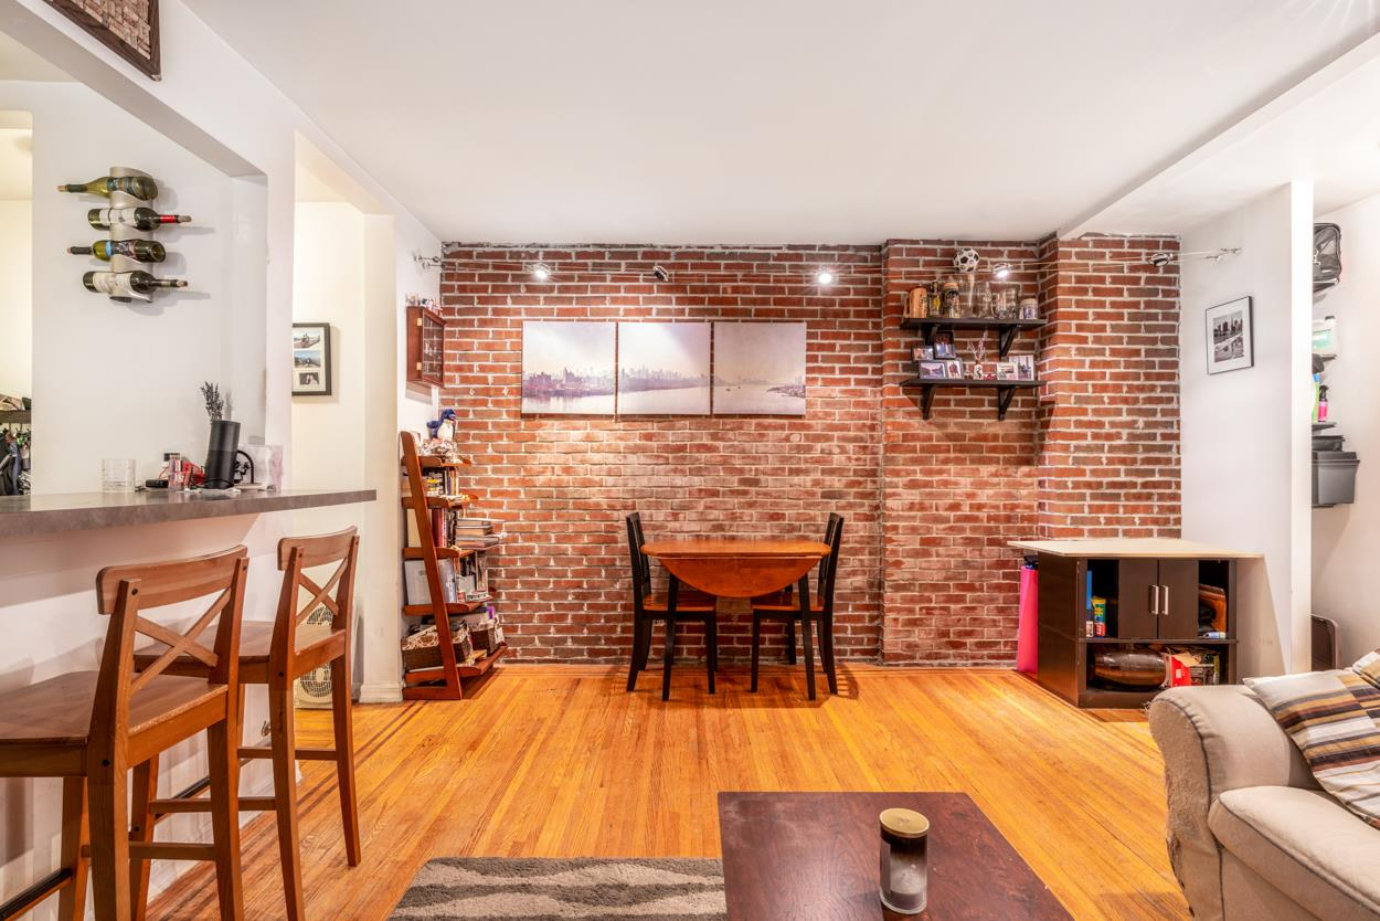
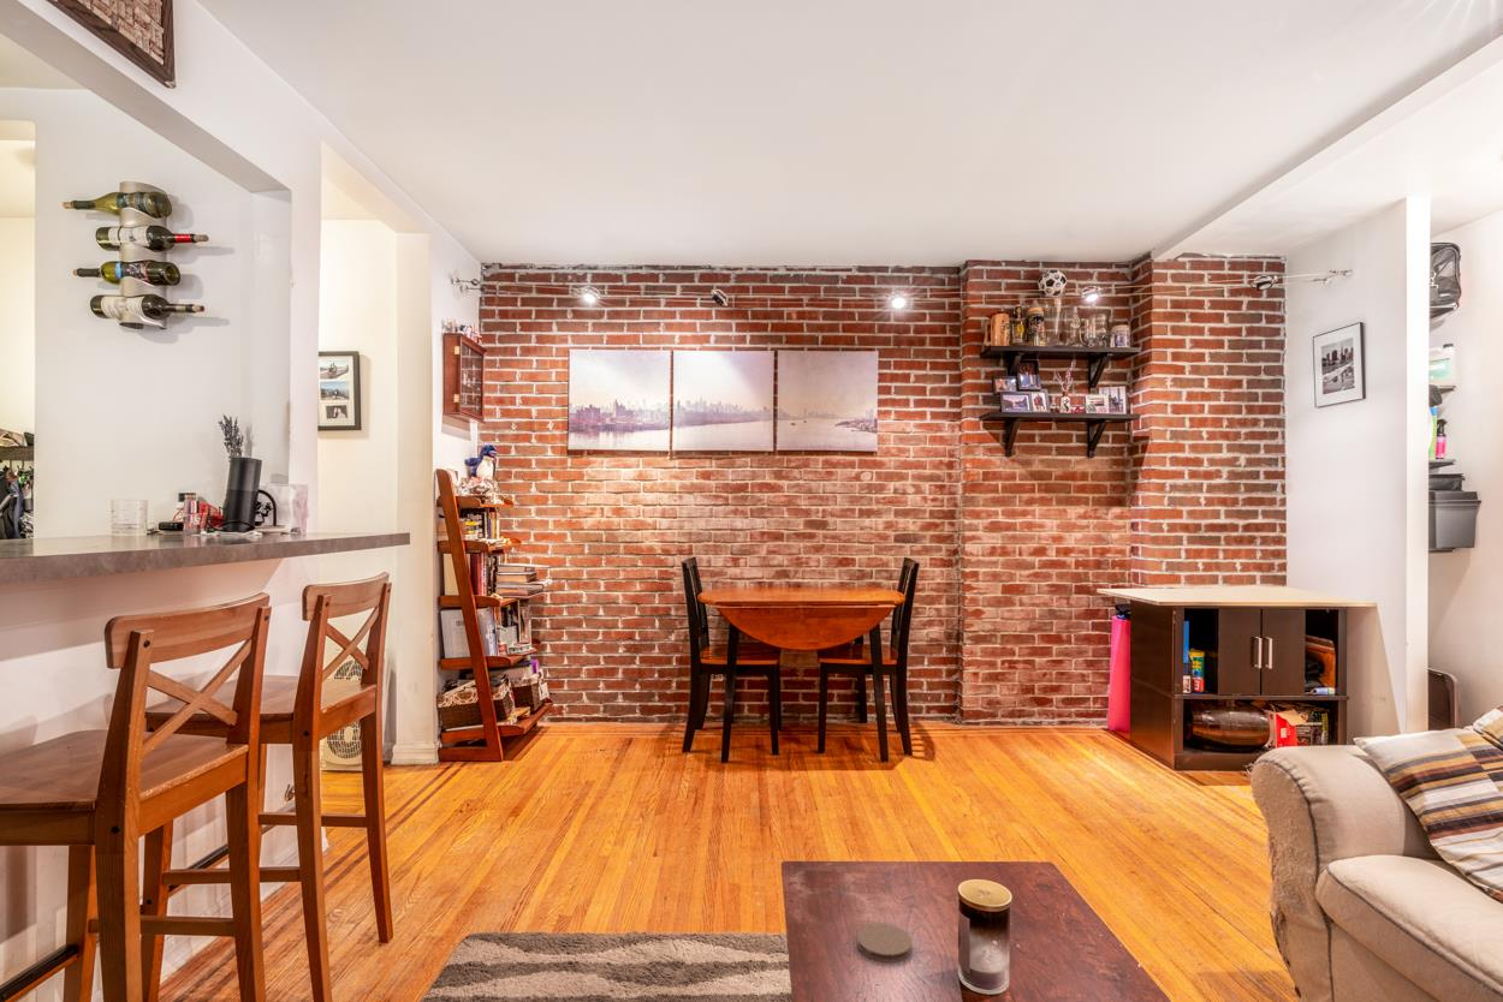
+ coaster (884, 942)
